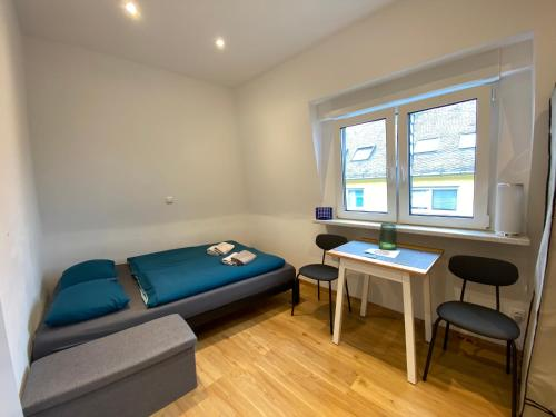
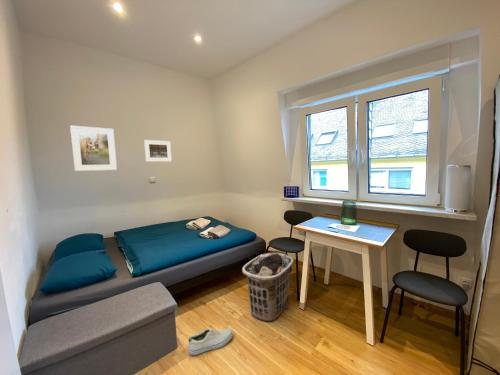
+ clothes hamper (269, 281)
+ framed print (94, 149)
+ shoe (211, 336)
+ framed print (158, 151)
